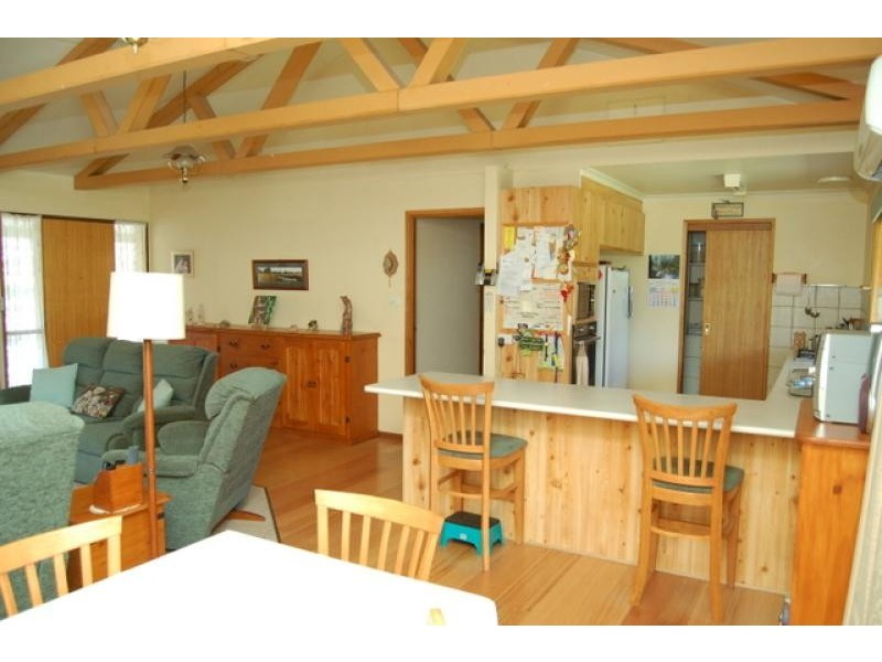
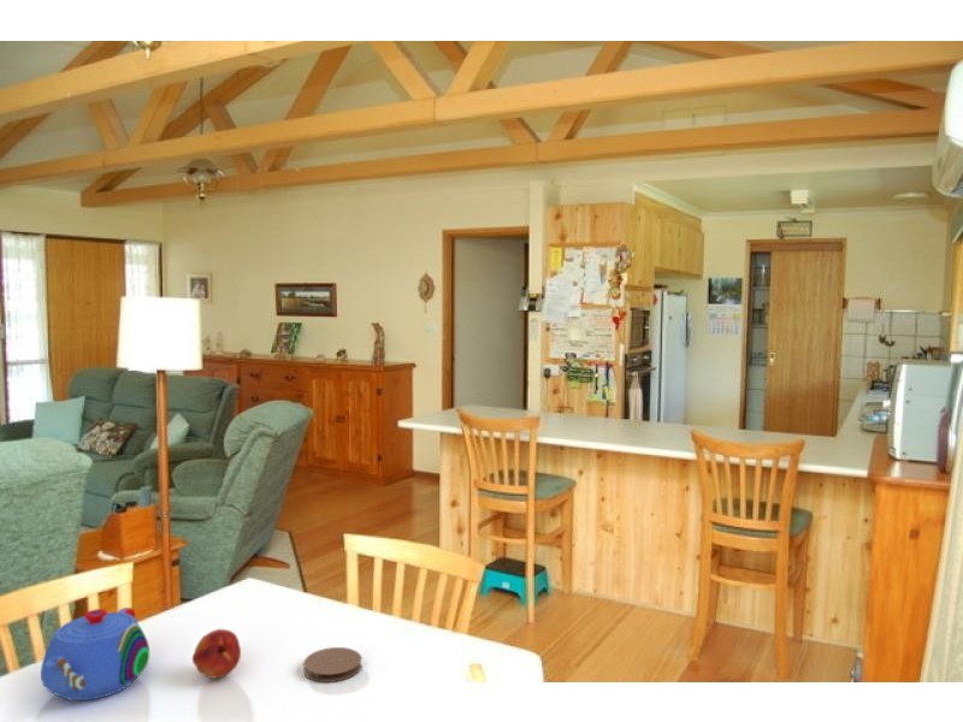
+ coaster (332, 663)
+ fruit (217, 652)
+ teapot (93, 650)
